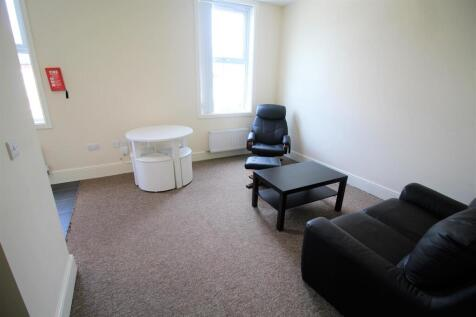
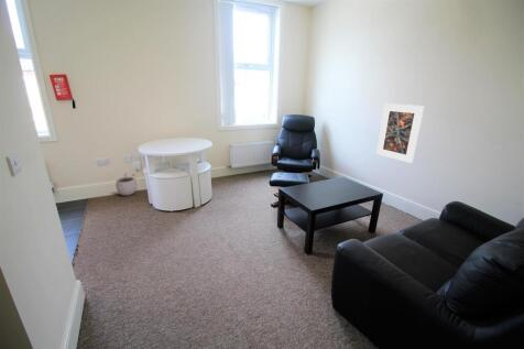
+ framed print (397, 132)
+ plant pot (125, 183)
